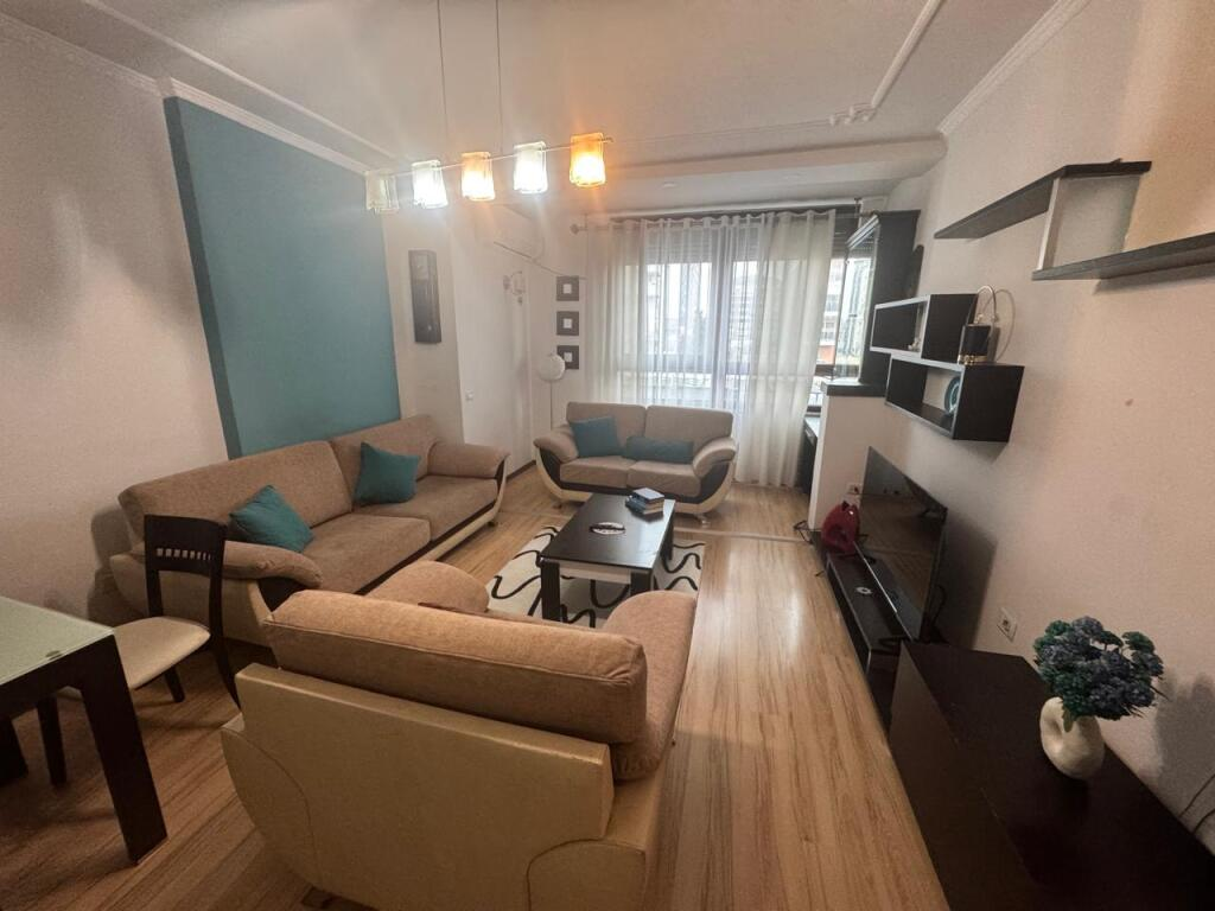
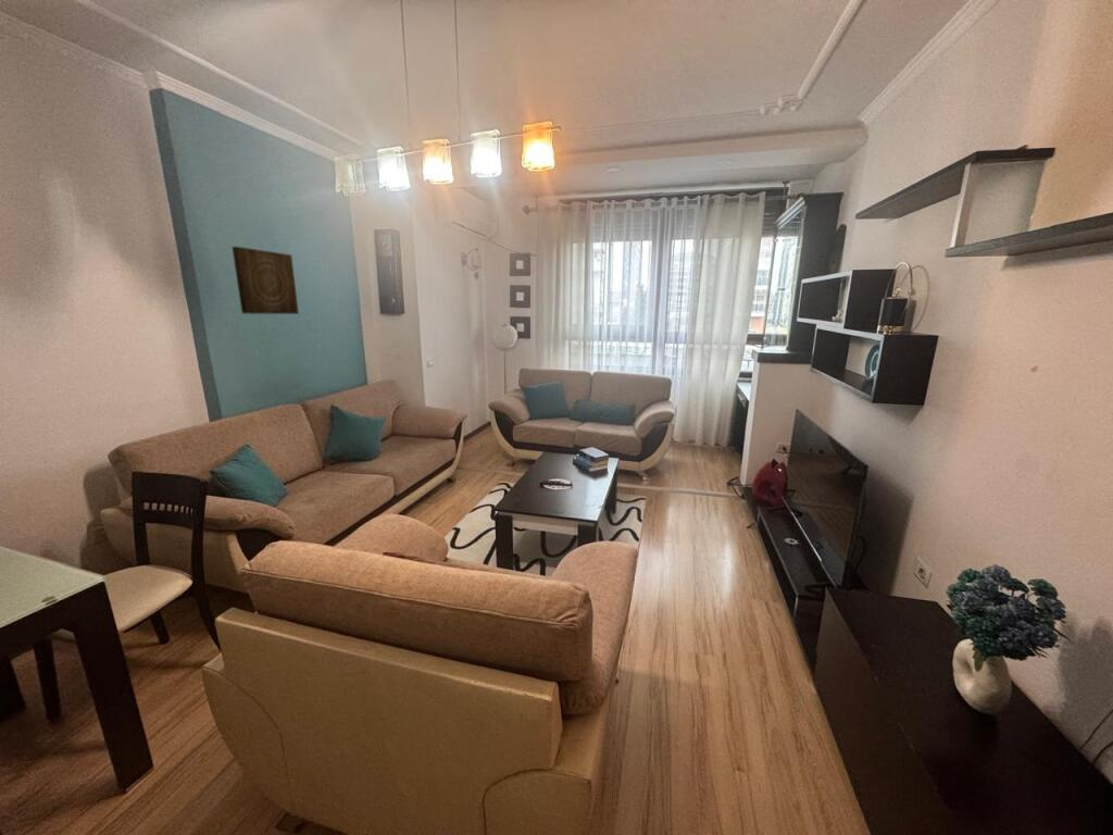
+ wall art (267, 283)
